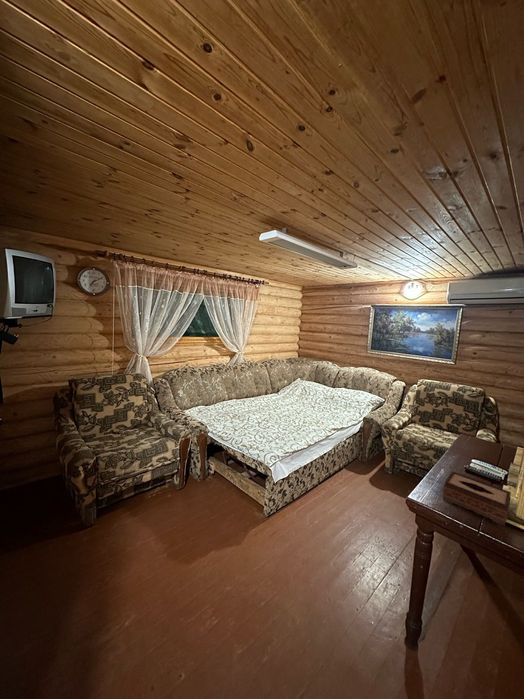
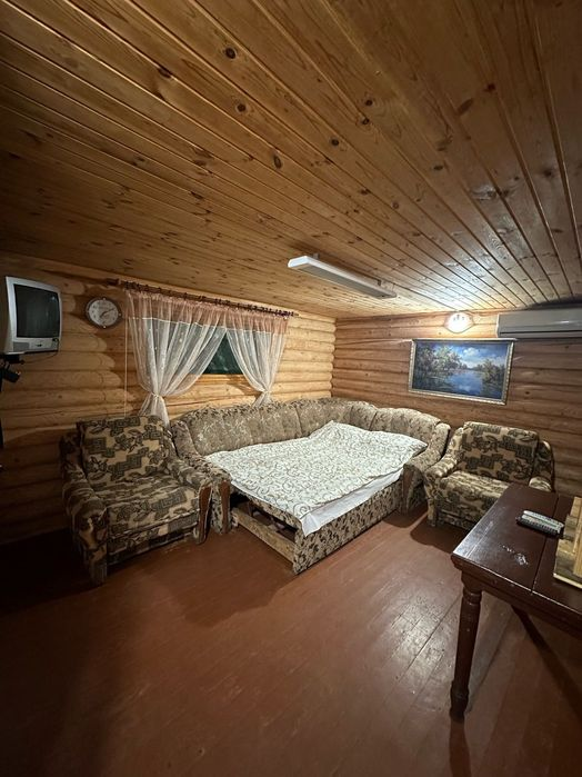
- tissue box (475, 495)
